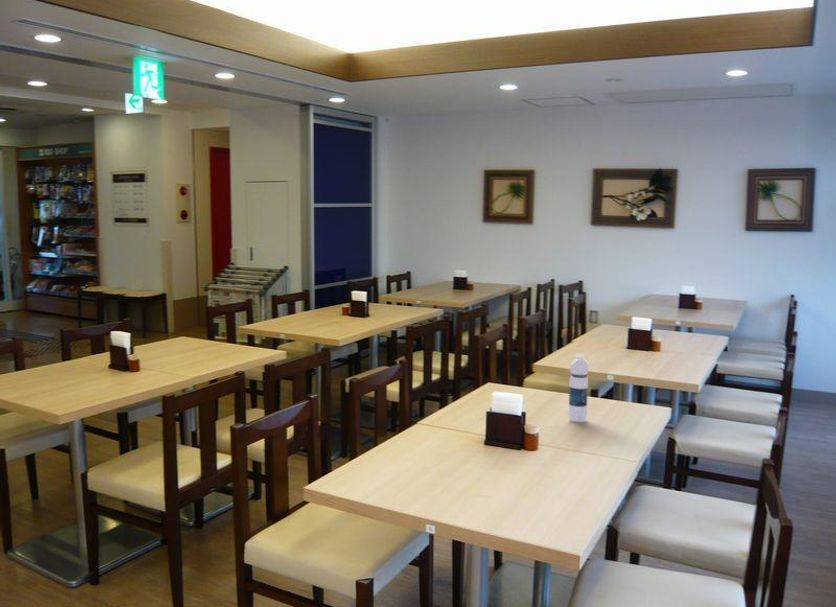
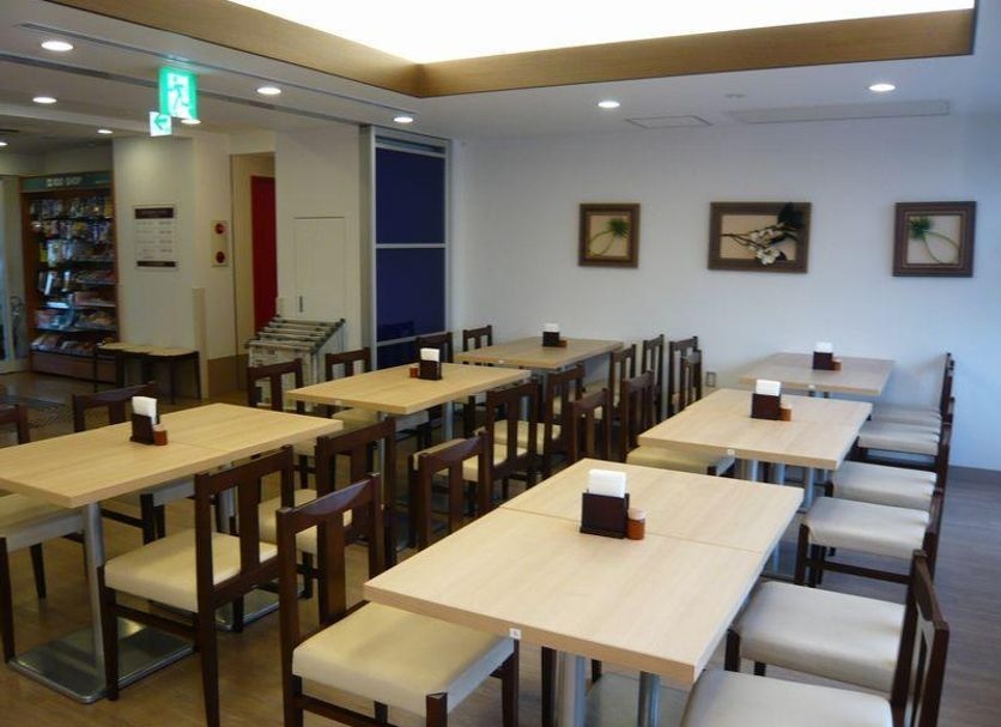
- water bottle (578, 387)
